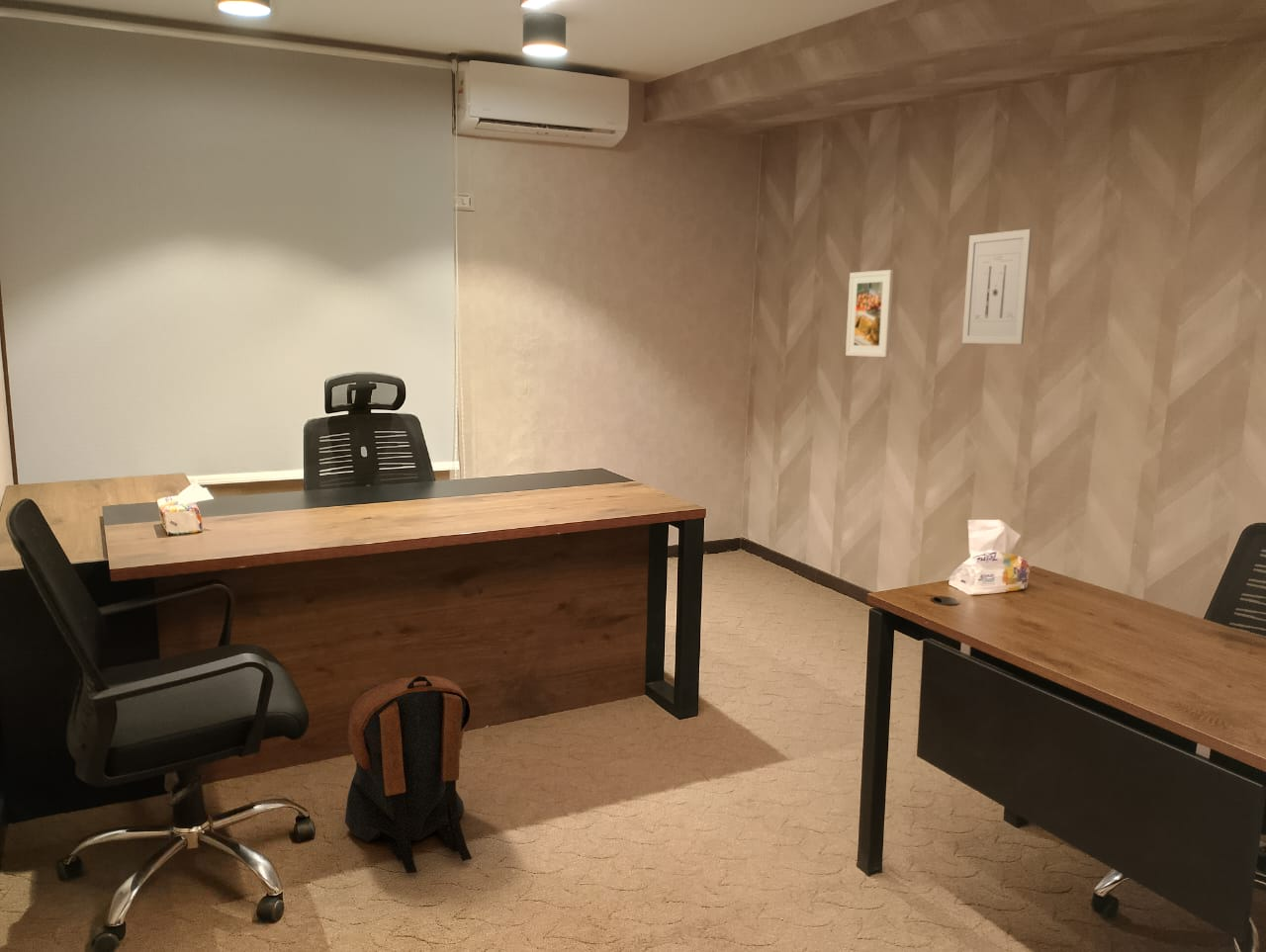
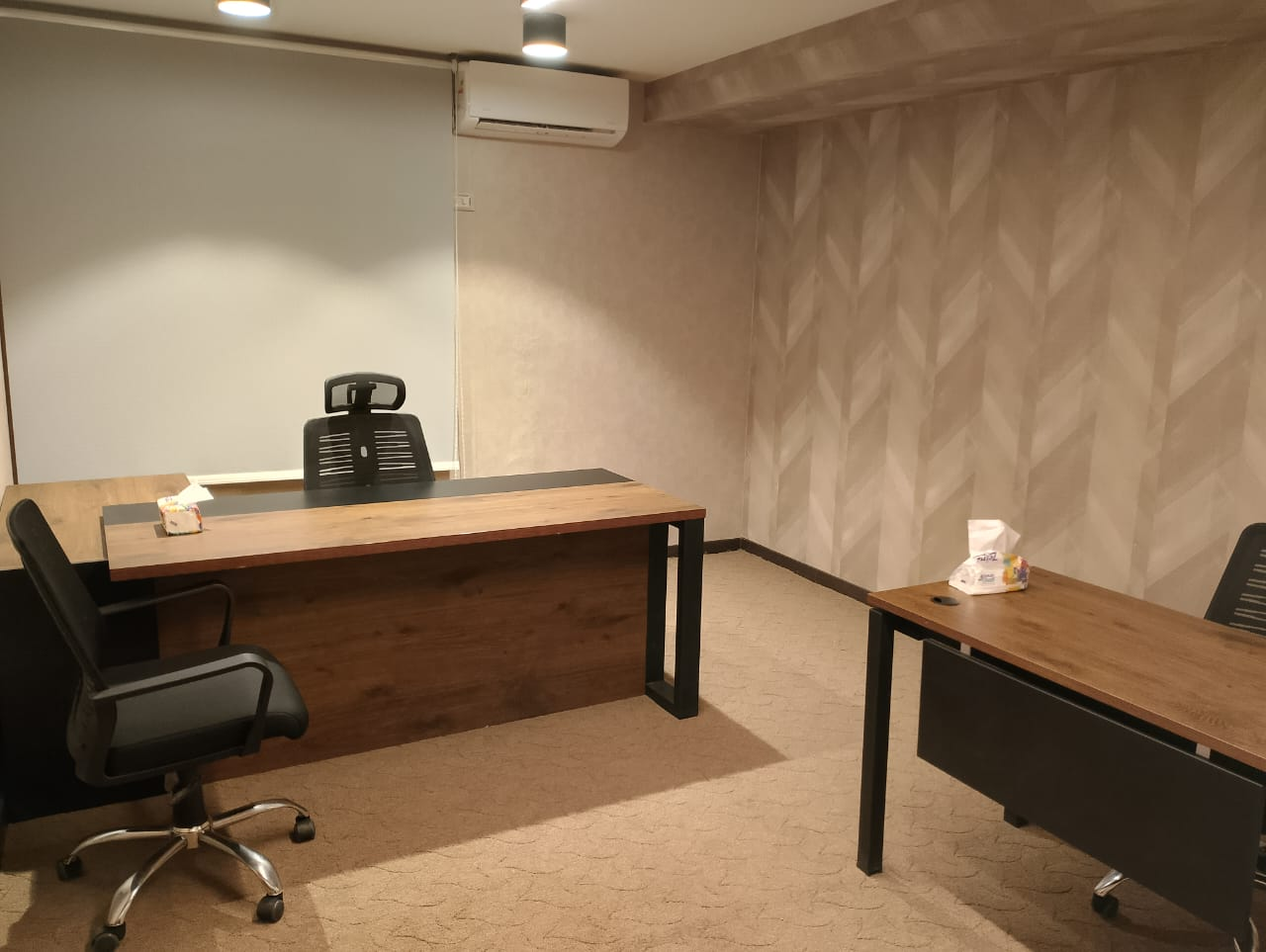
- wall art (995, 288)
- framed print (868, 313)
- backpack (414, 748)
